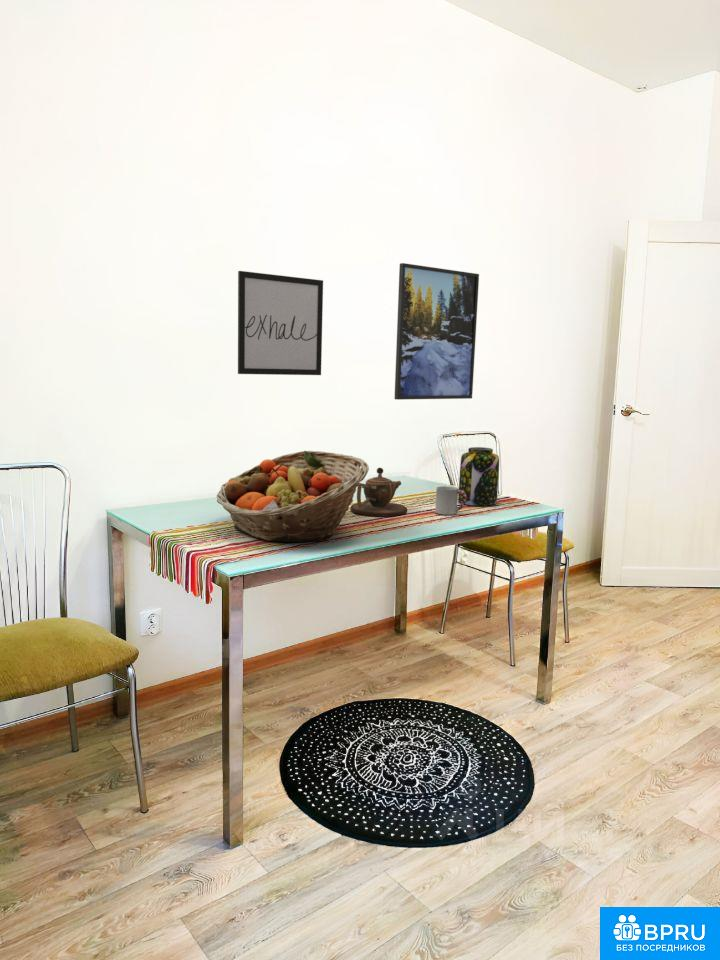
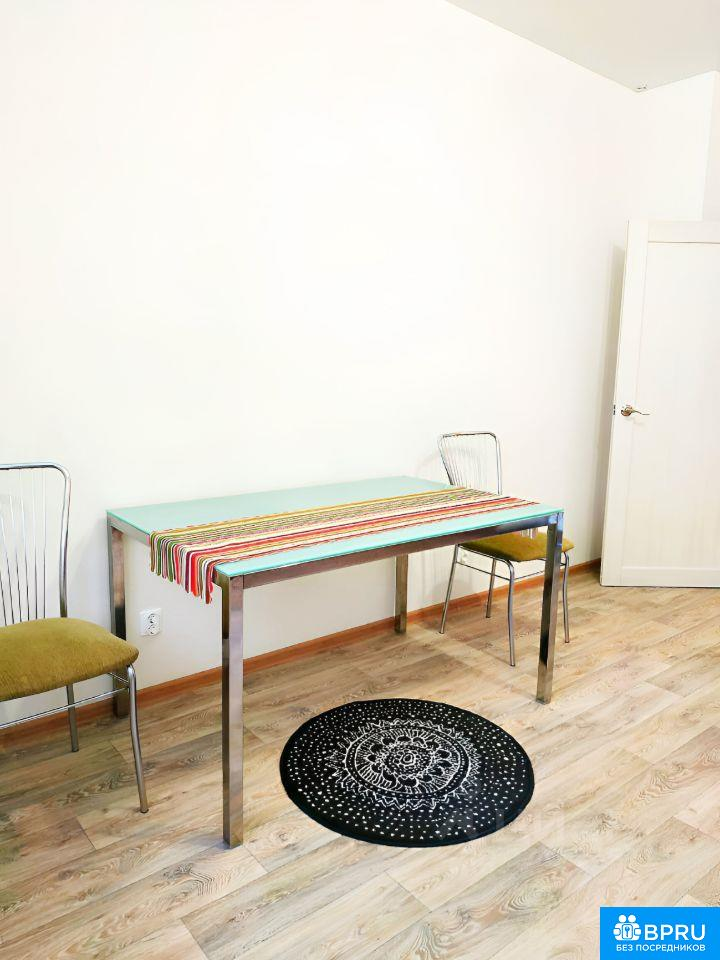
- fruit basket (292, 493)
- jar (479, 475)
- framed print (437, 334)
- teapot (379, 489)
- wall art (281, 325)
- cup (451, 500)
